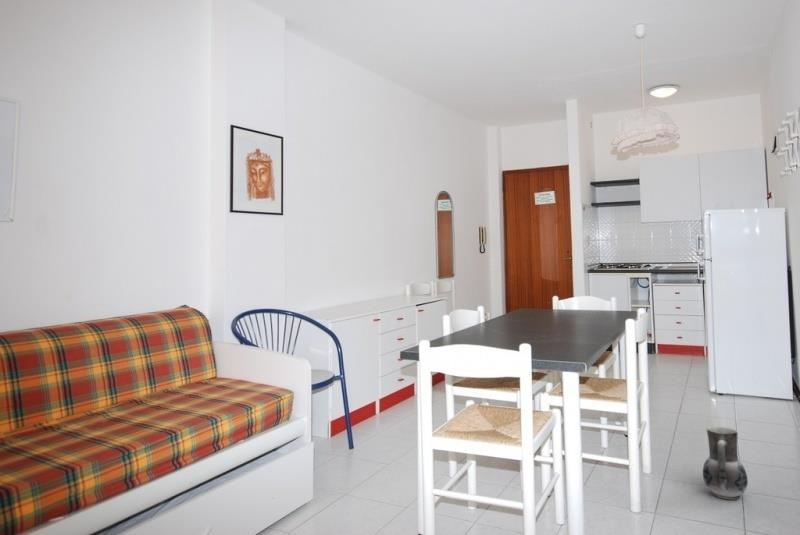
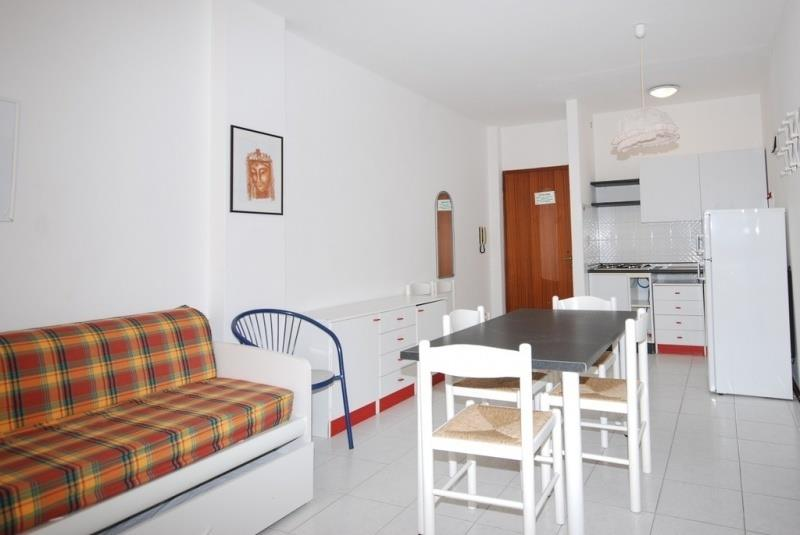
- ceramic jug (724, 462)
